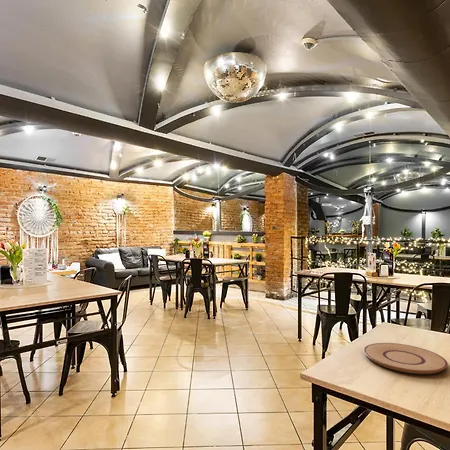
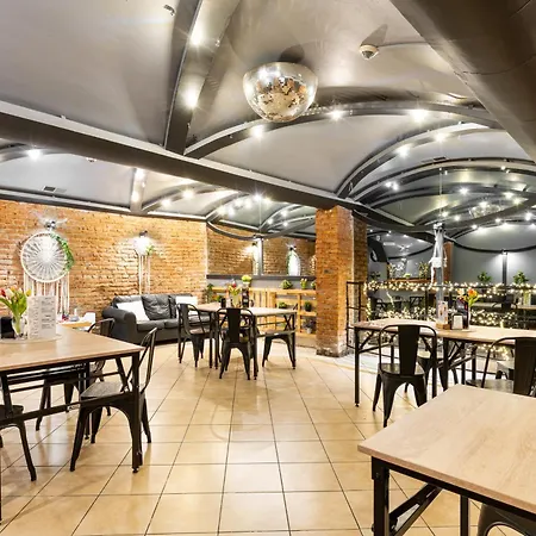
- plate (403, 357)
